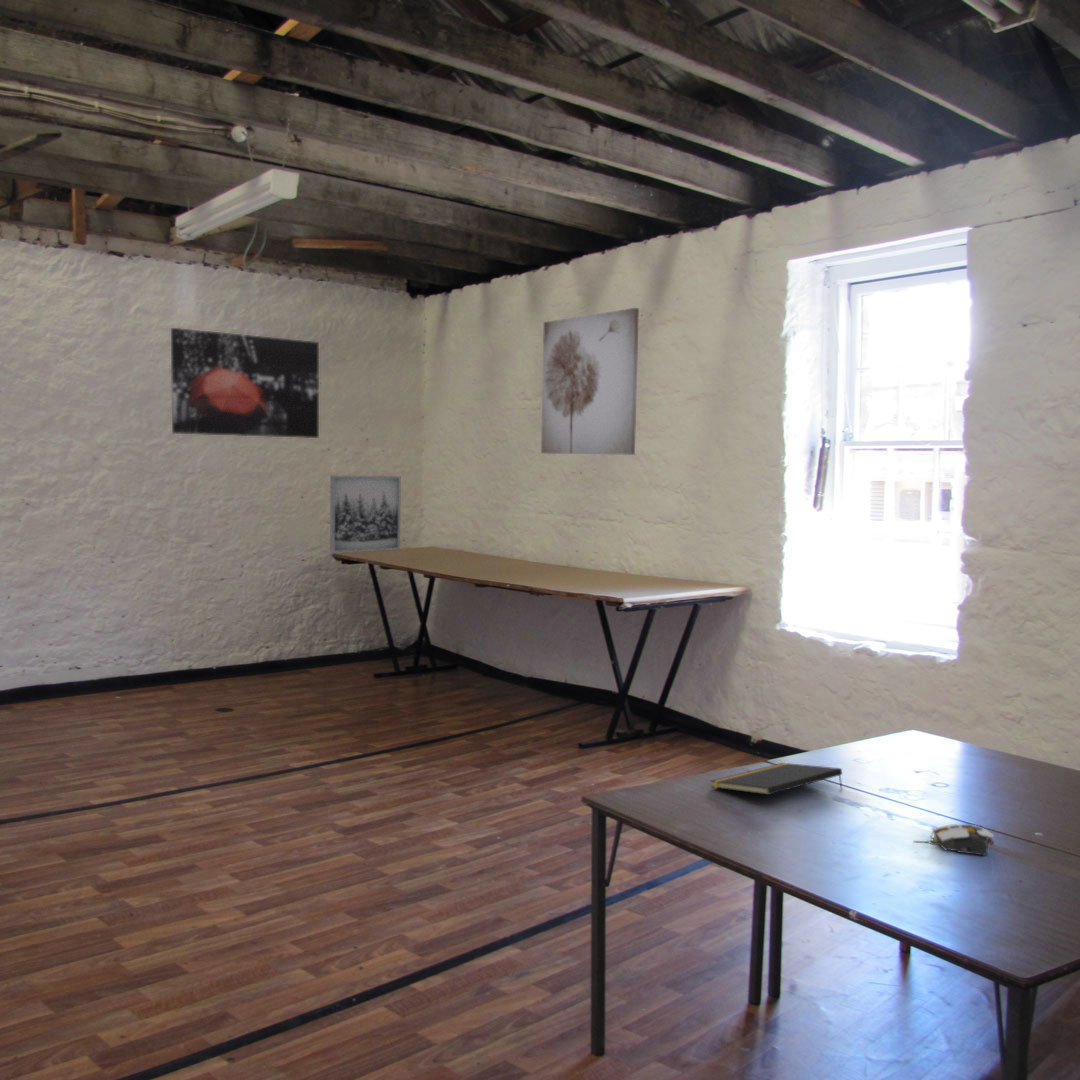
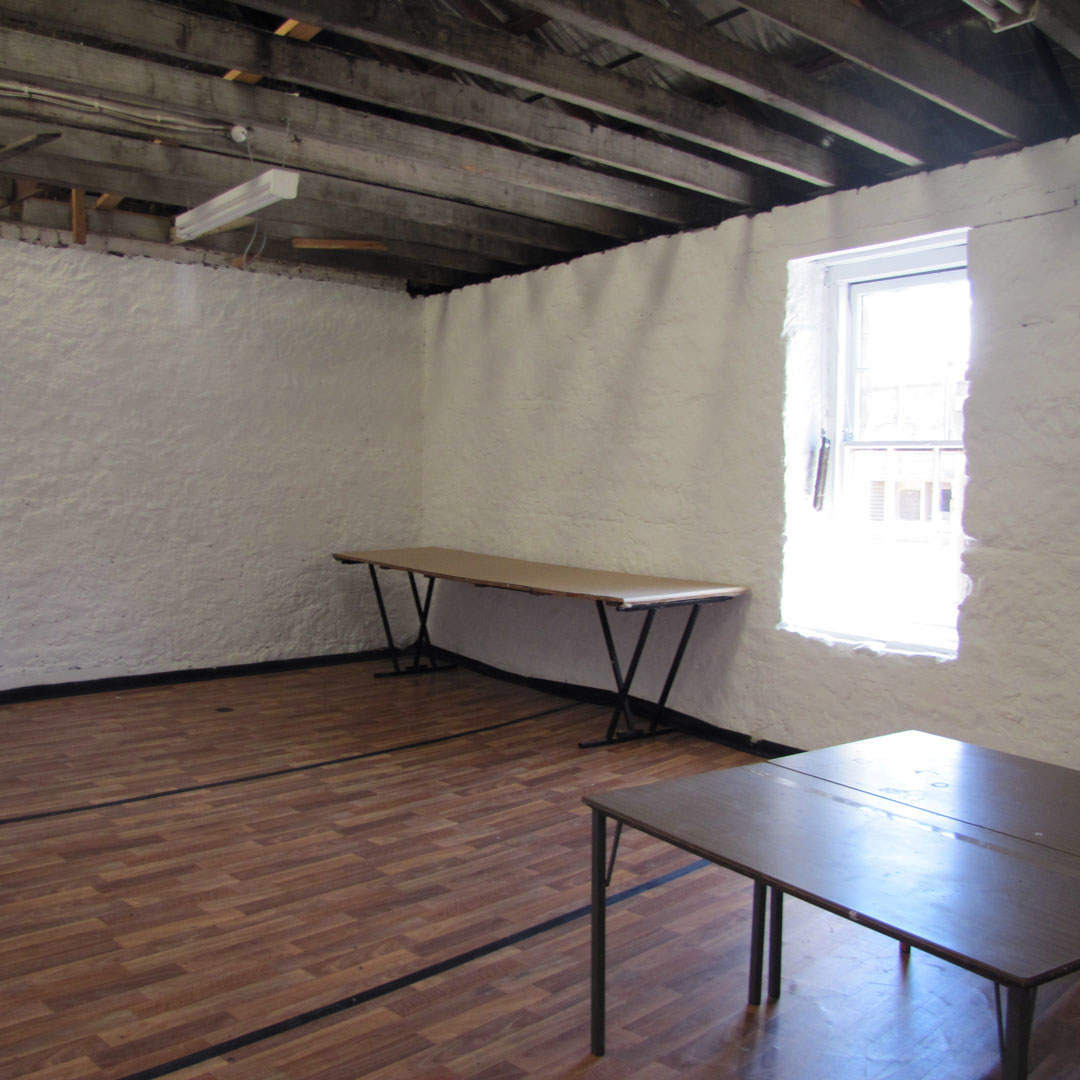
- computer mouse (954, 836)
- notepad (776, 777)
- wall art (248, 385)
- wall art (365, 513)
- wall art (587, 385)
